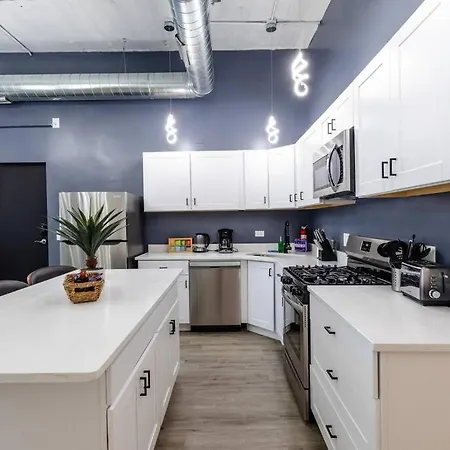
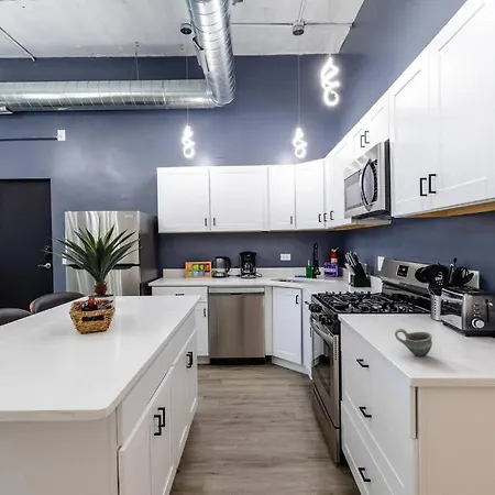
+ cup (415, 342)
